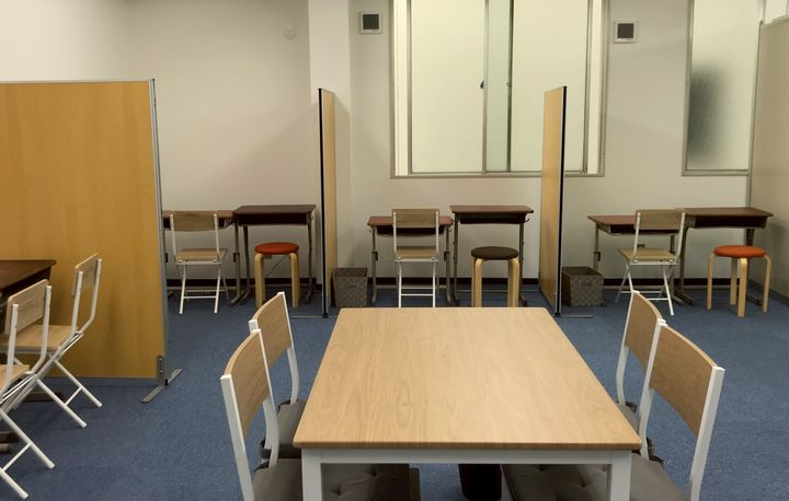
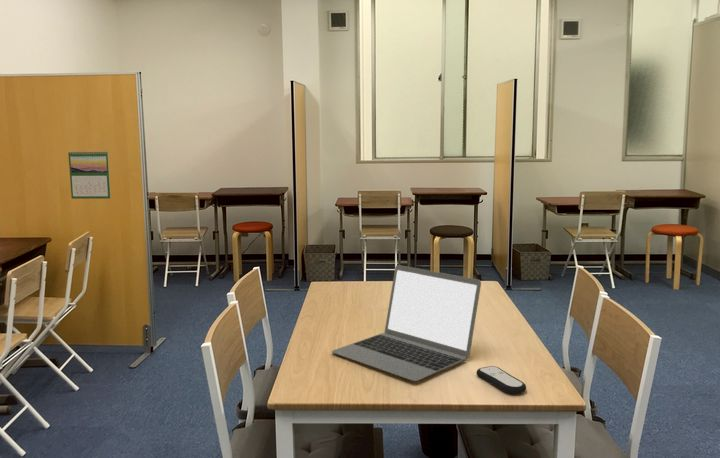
+ calendar (89, 174)
+ laptop (404, 317)
+ remote control (501, 379)
